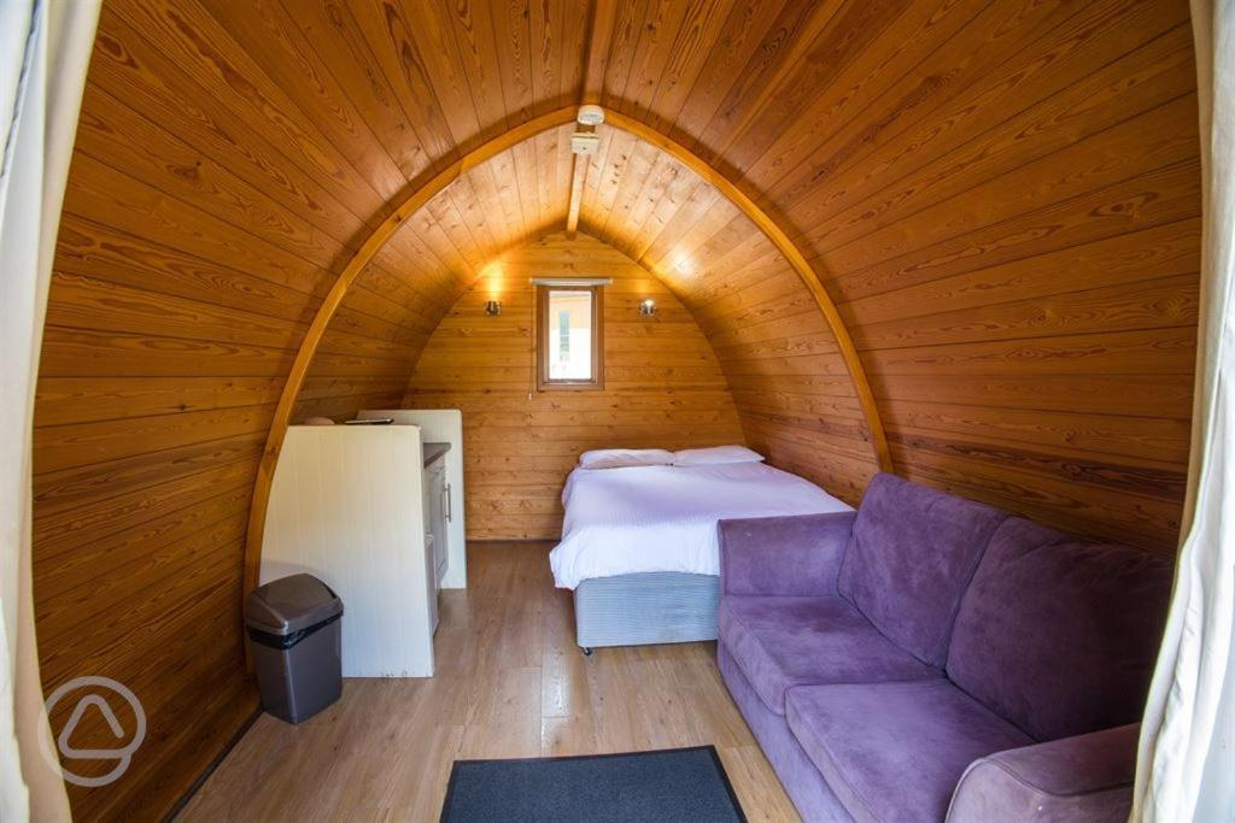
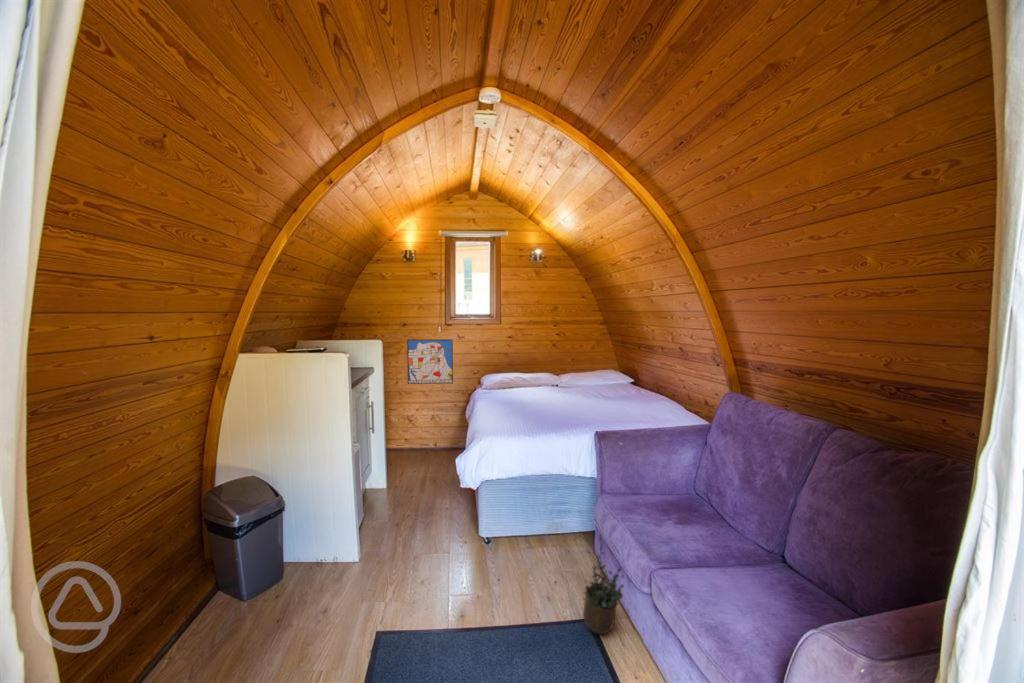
+ wall art (430, 361)
+ potted plant (602, 588)
